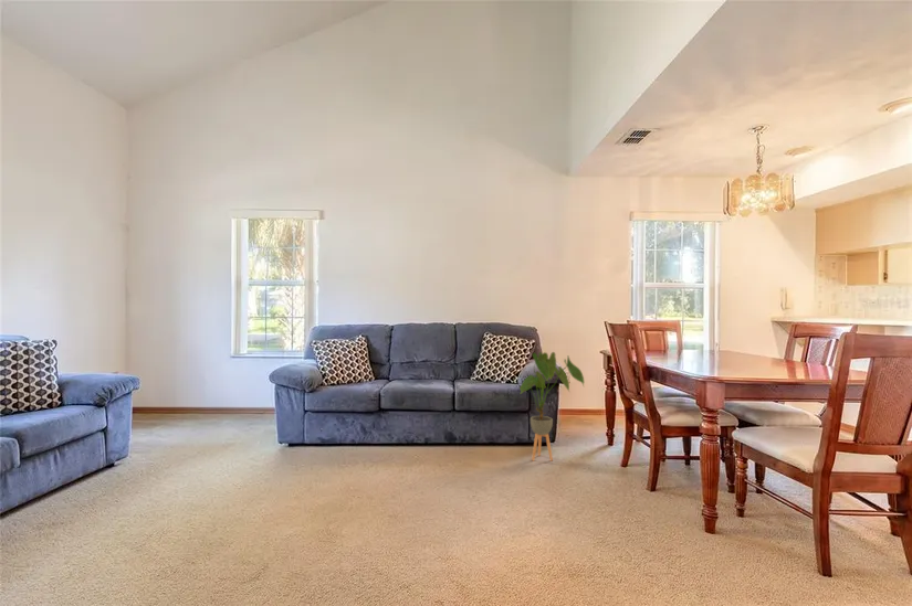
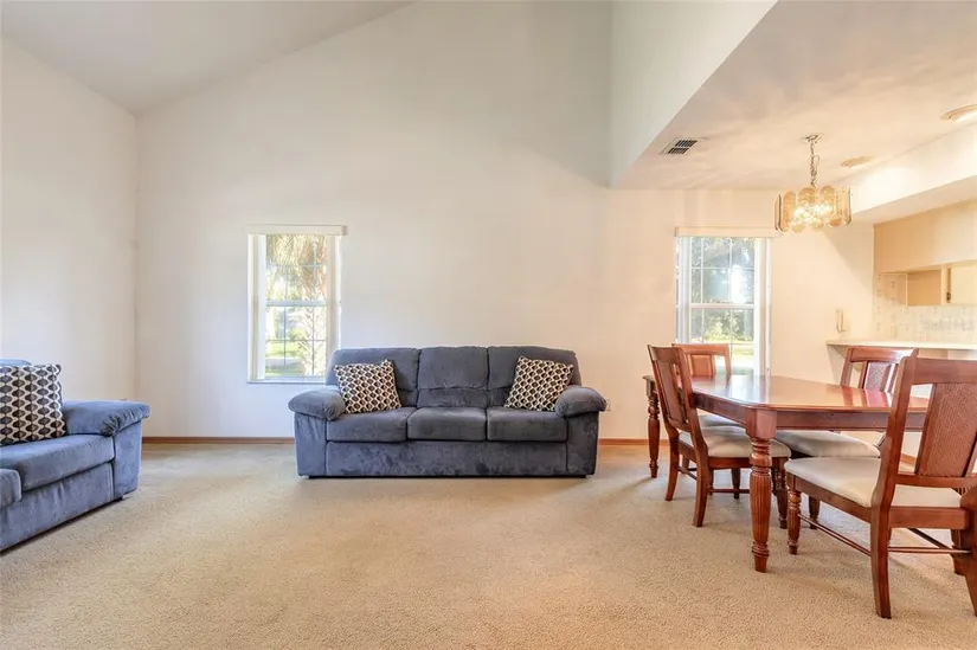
- house plant (545, 404)
